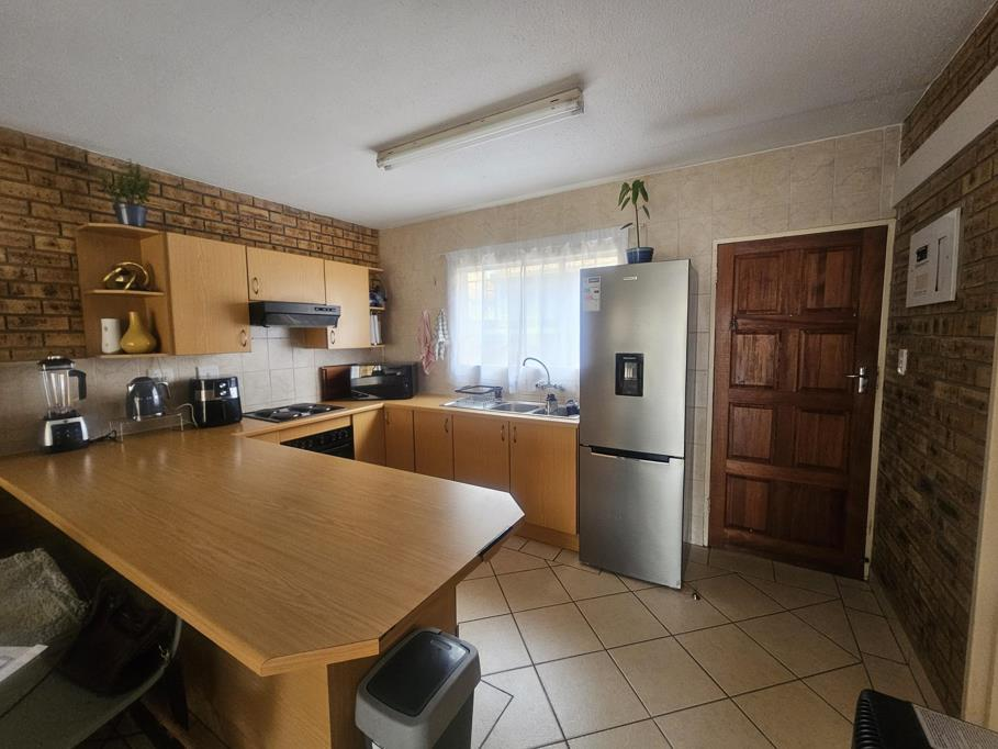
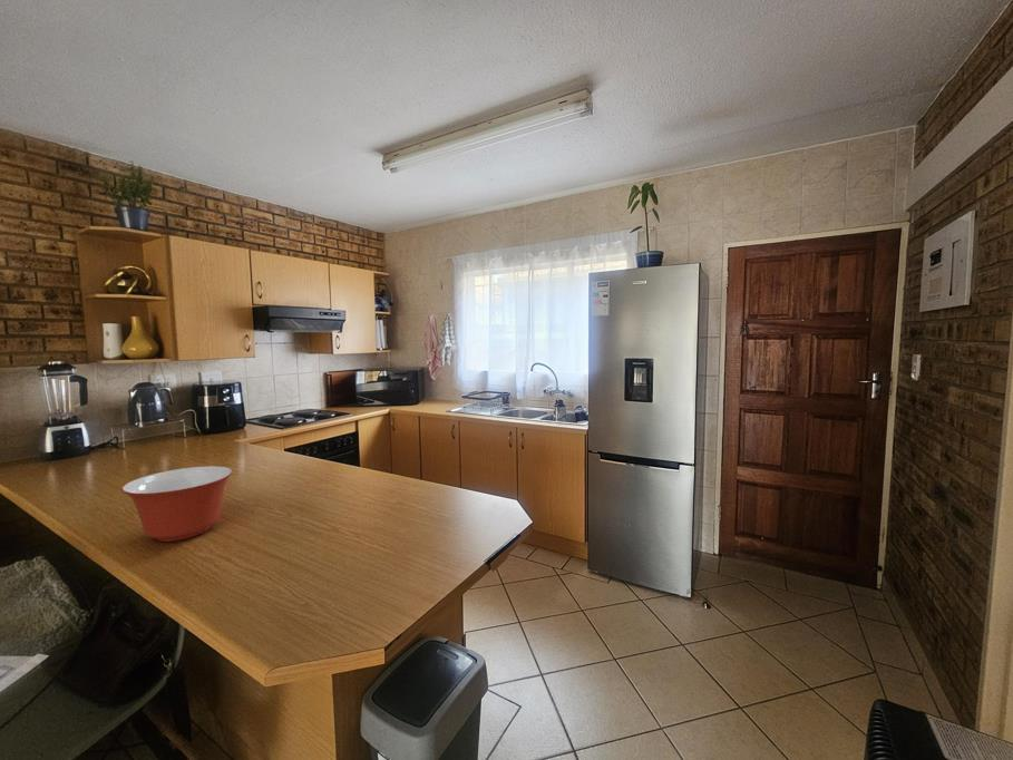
+ mixing bowl (182, 505)
